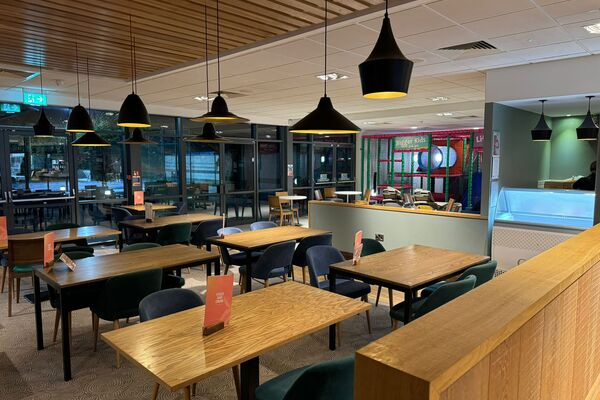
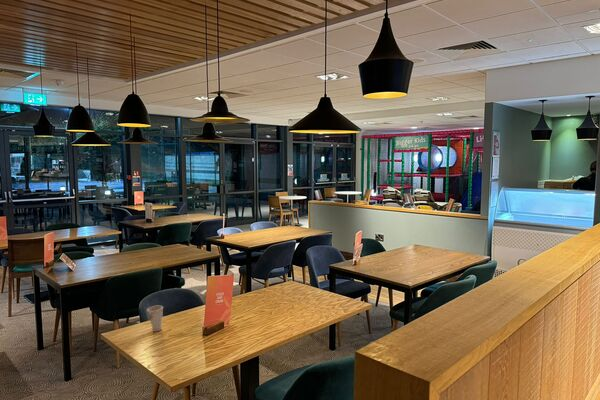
+ cup (155, 318)
